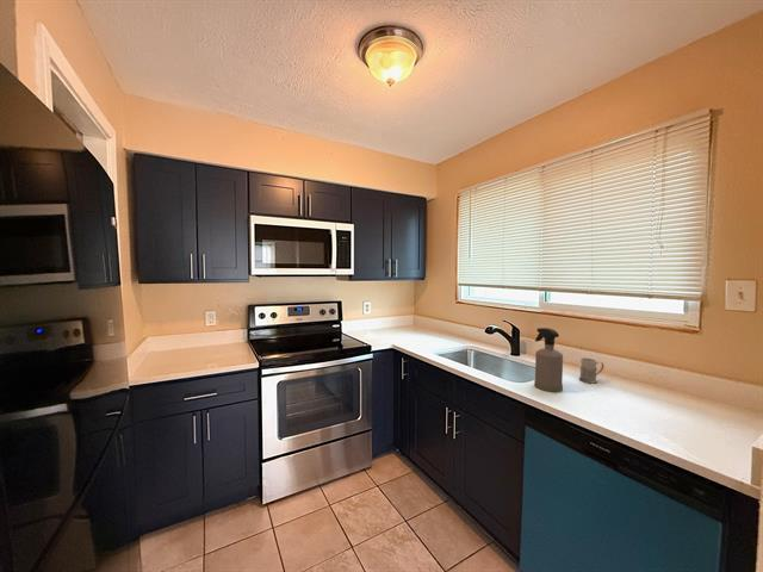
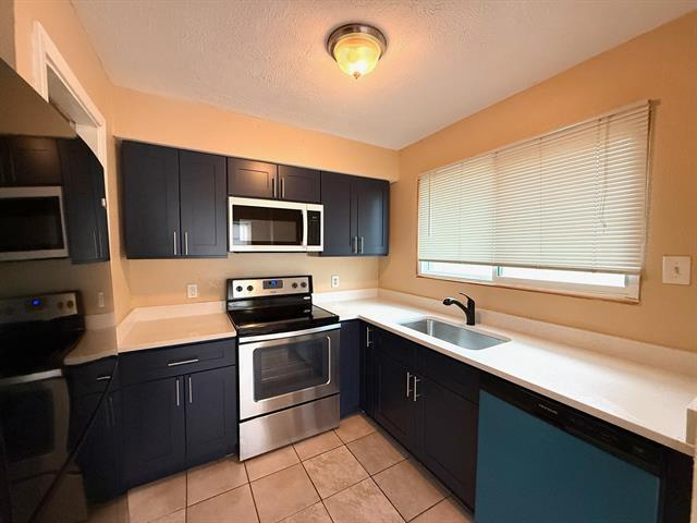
- spray bottle (547, 358)
- mug (591, 369)
